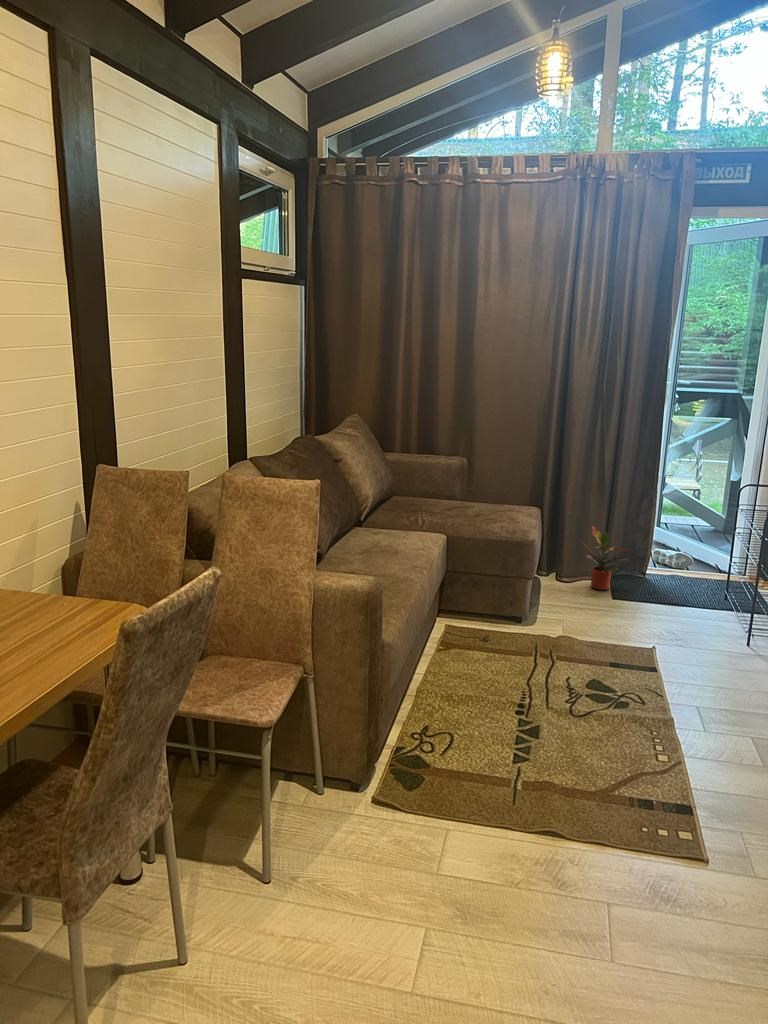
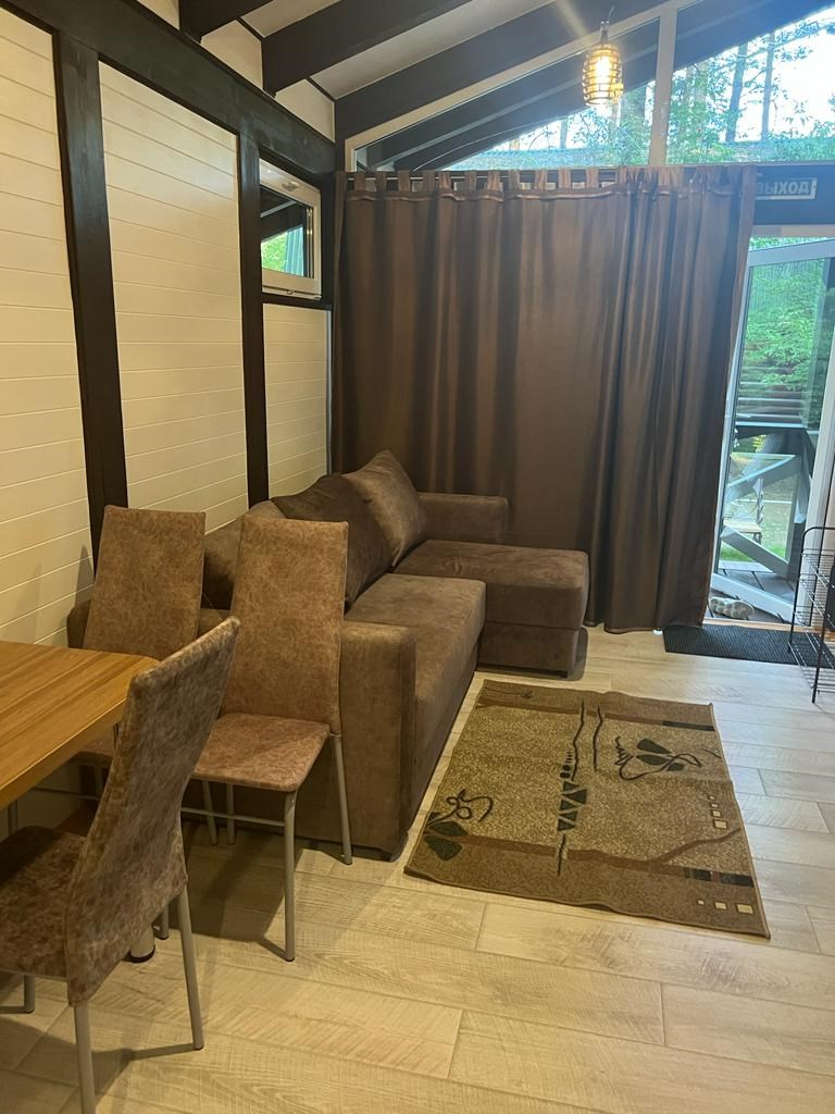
- potted plant (604, 560)
